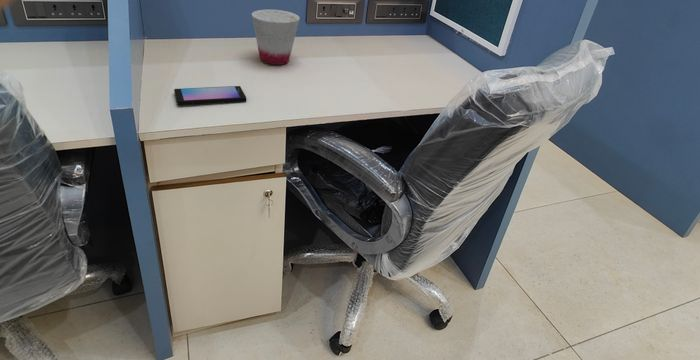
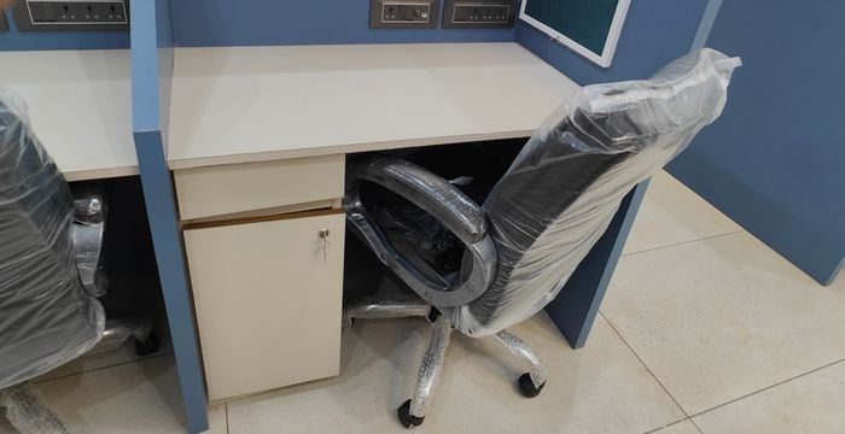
- cup (275, 38)
- smartphone (210, 95)
